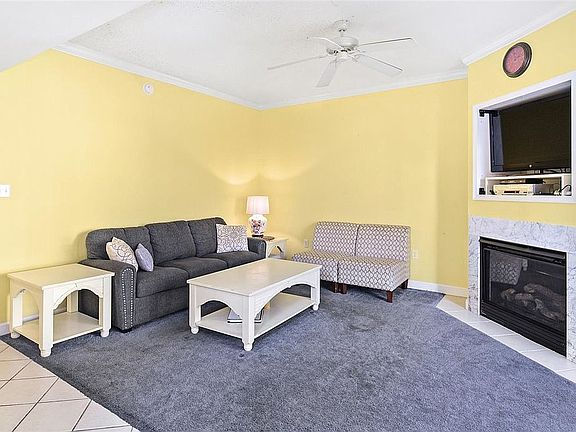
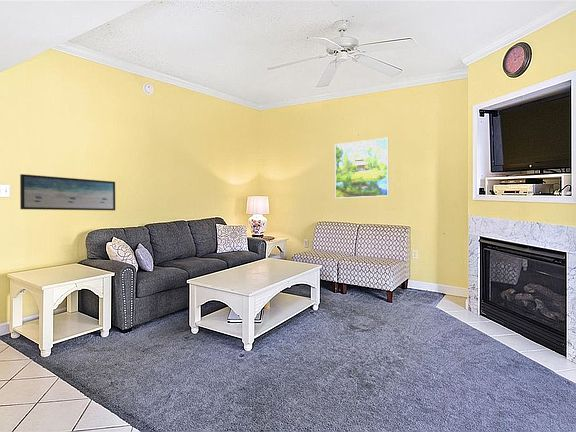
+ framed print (360, 169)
+ wall art (72, 194)
